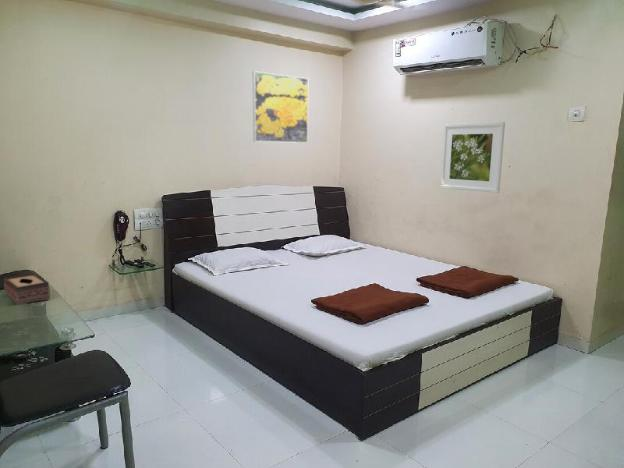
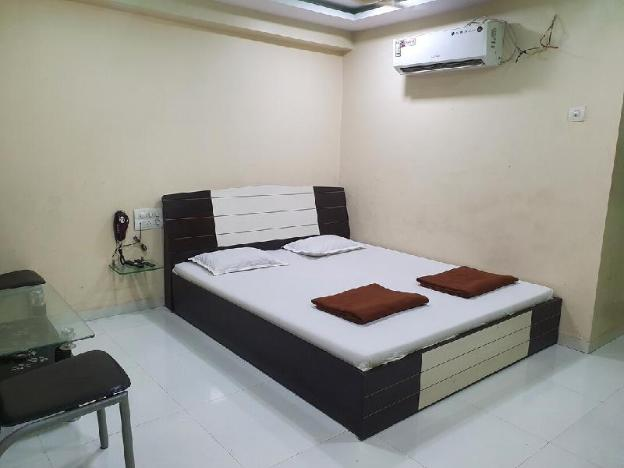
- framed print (470, 157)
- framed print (281, 109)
- tissue box (26, 288)
